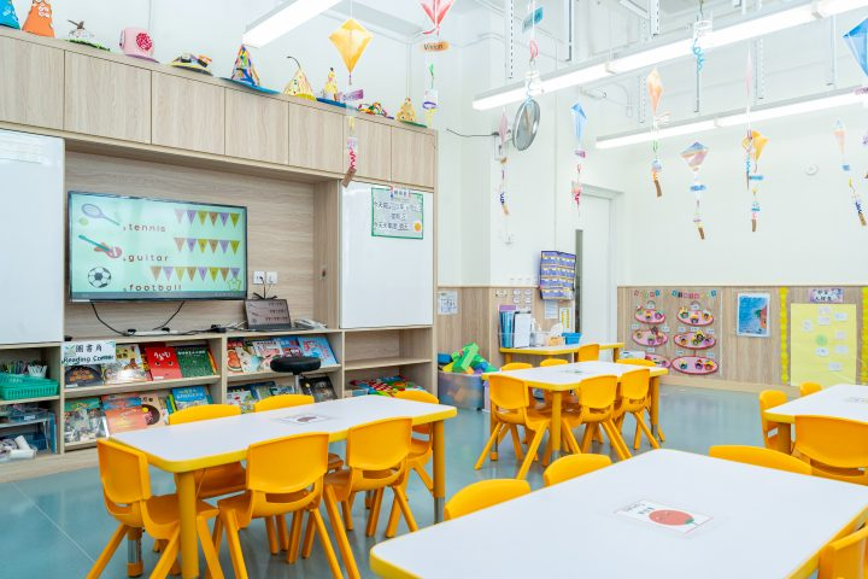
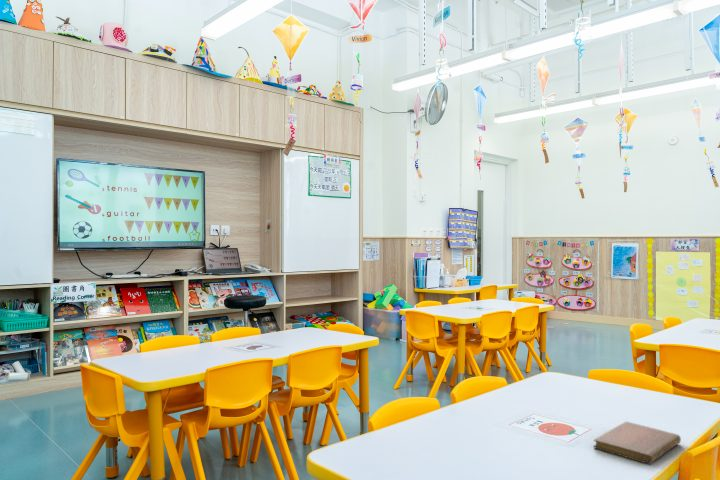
+ notebook (637, 441)
